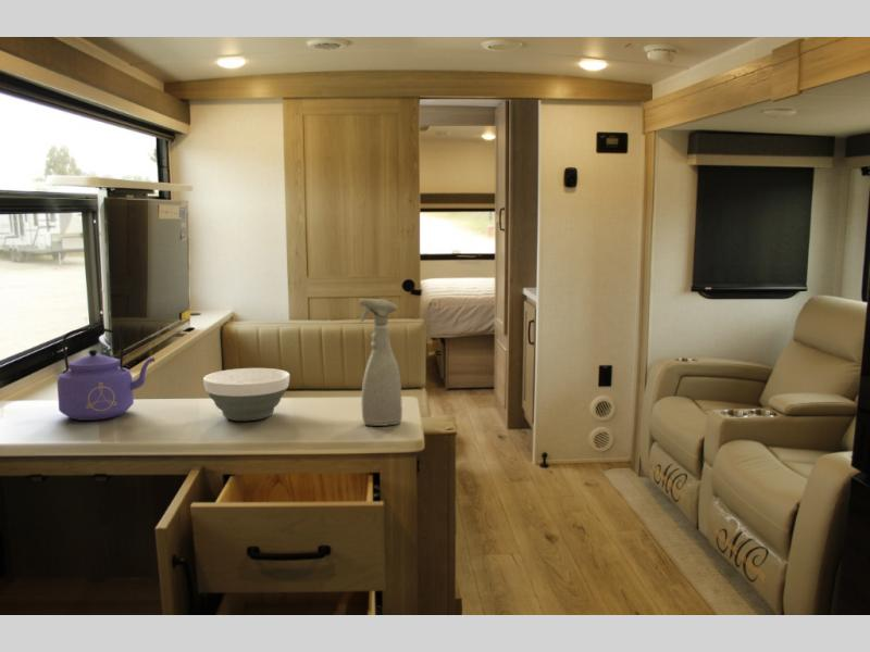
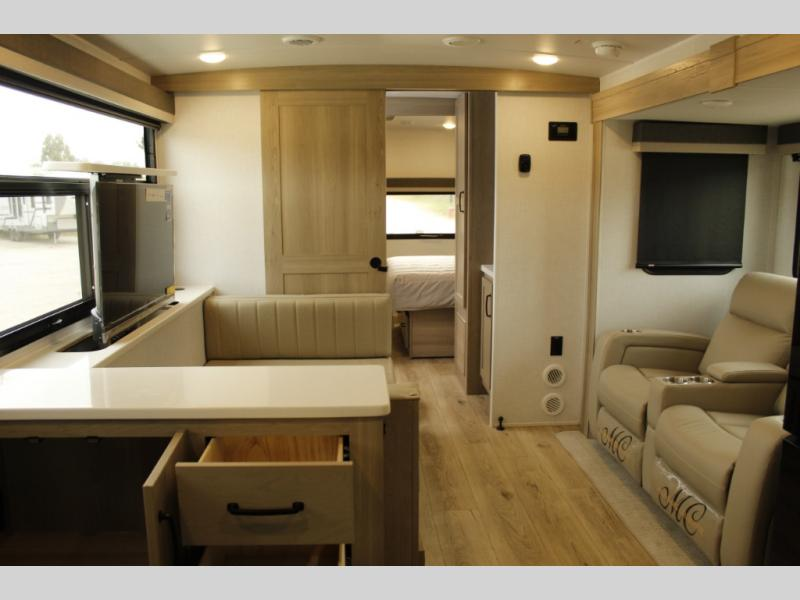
- kettle (107, 371)
- spray bottle (381, 361)
- bowl (247, 396)
